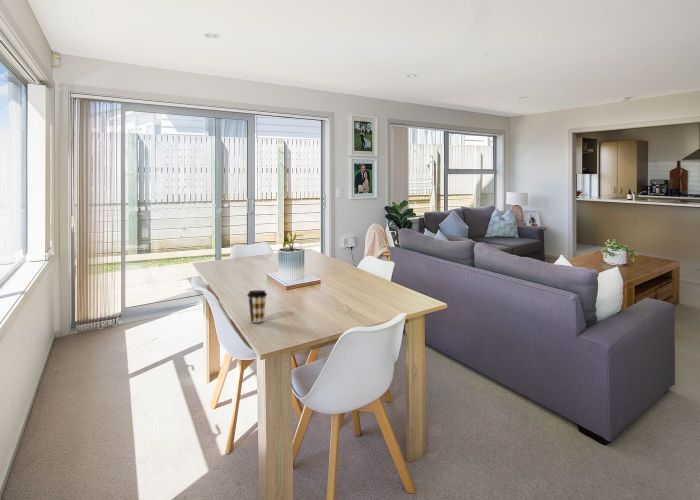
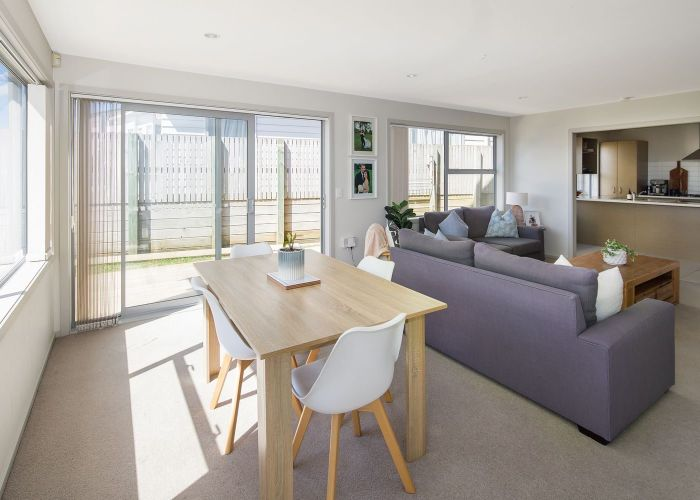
- coffee cup (257, 306)
